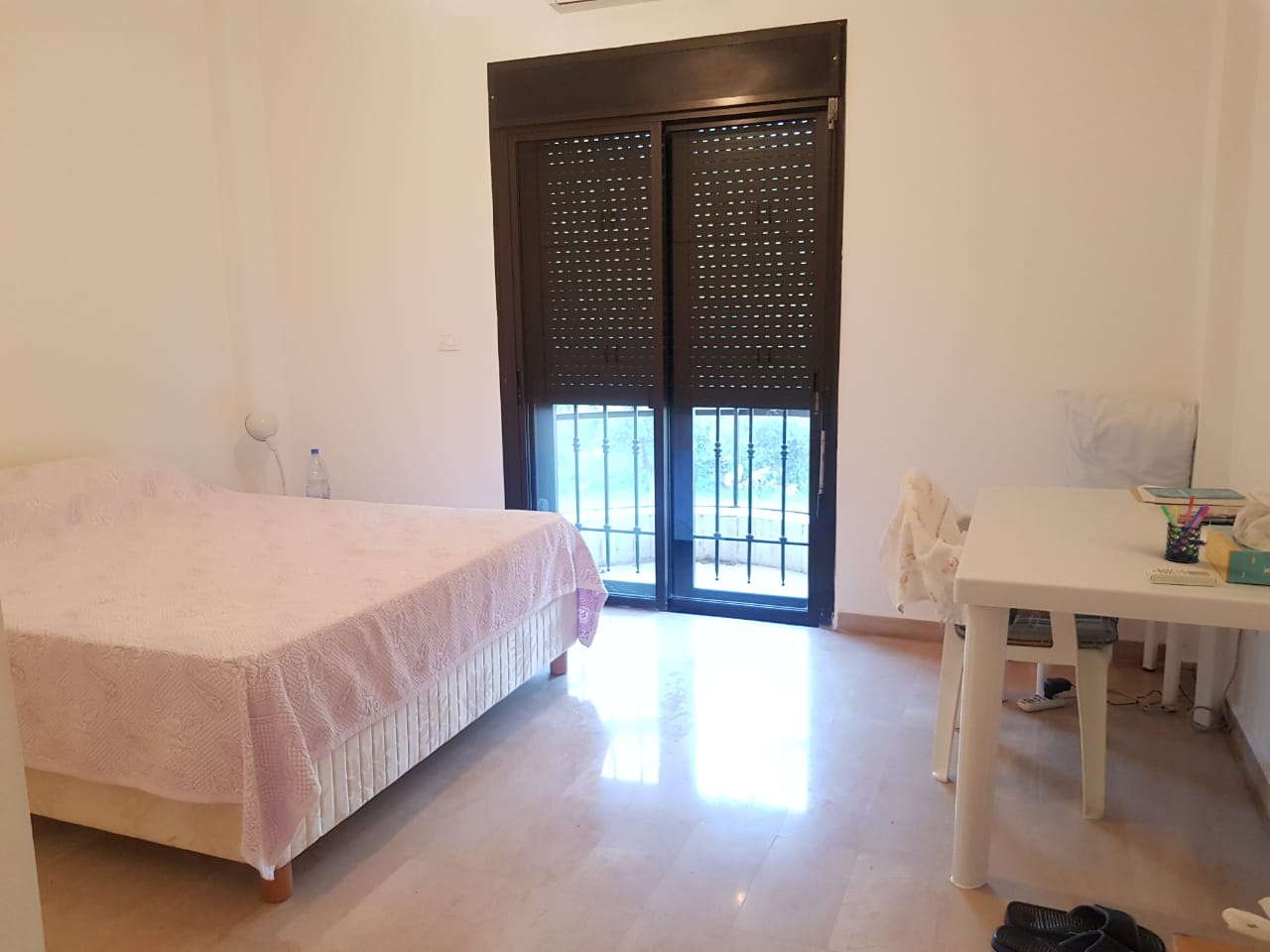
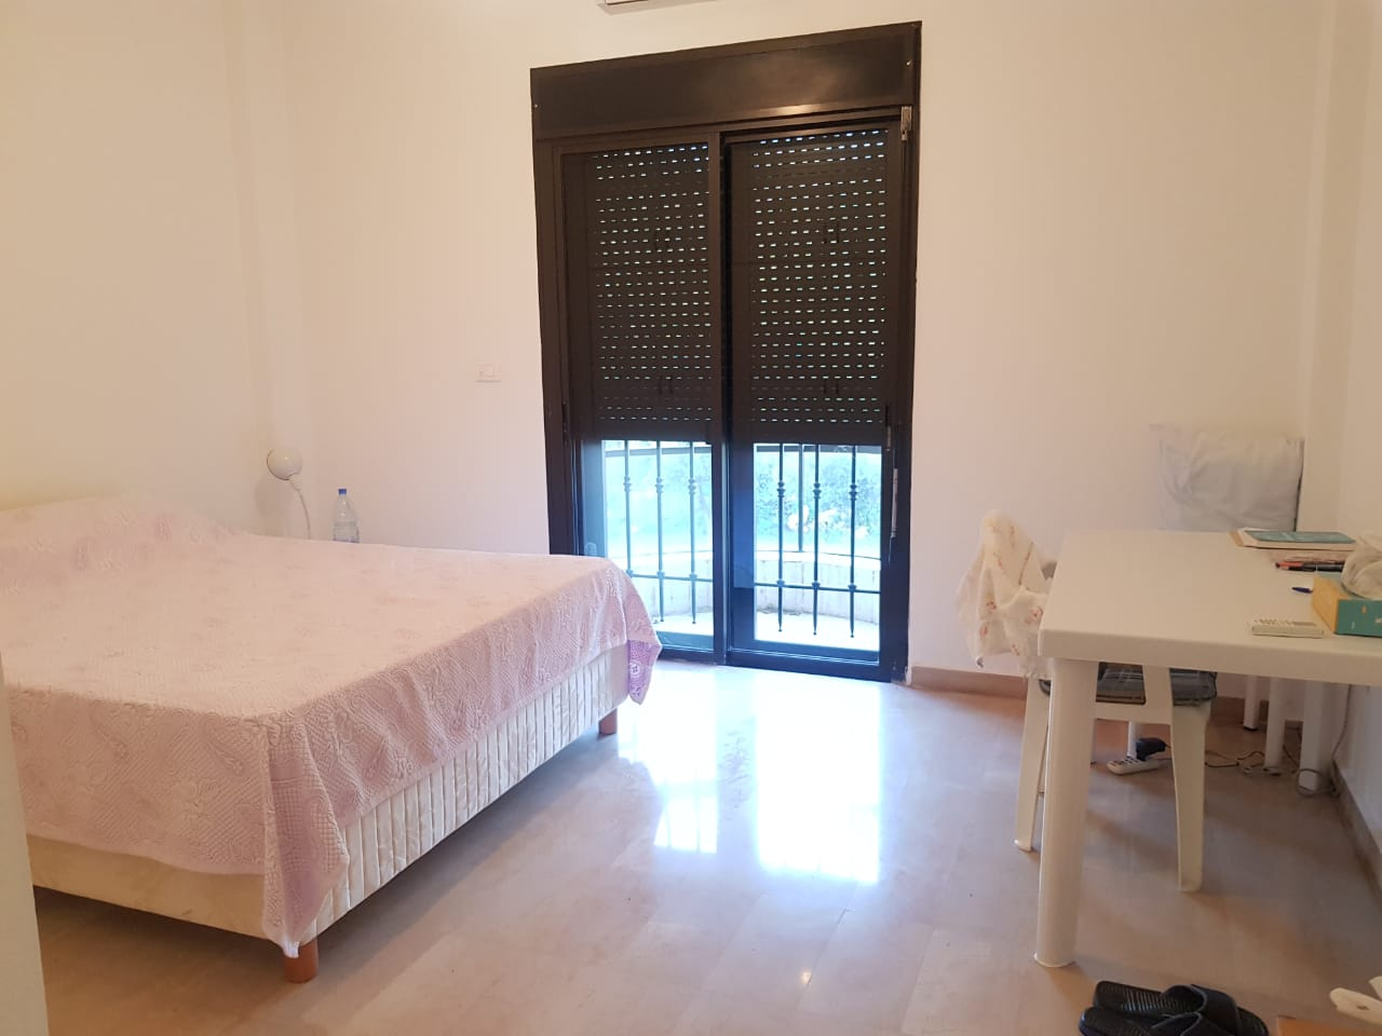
- pen holder (1181, 528)
